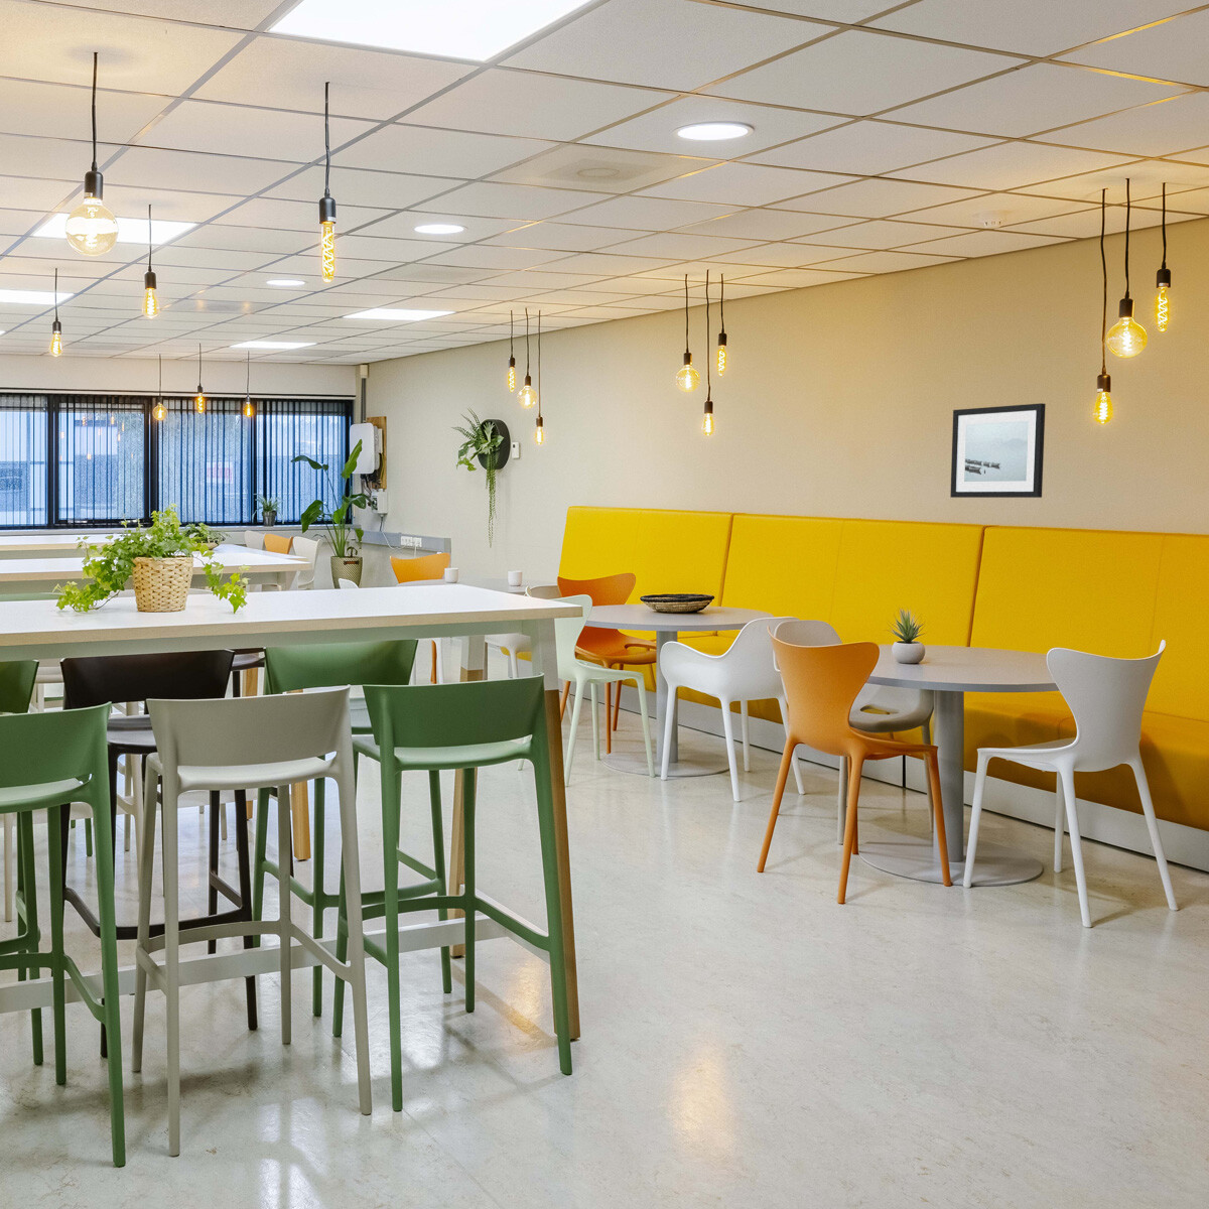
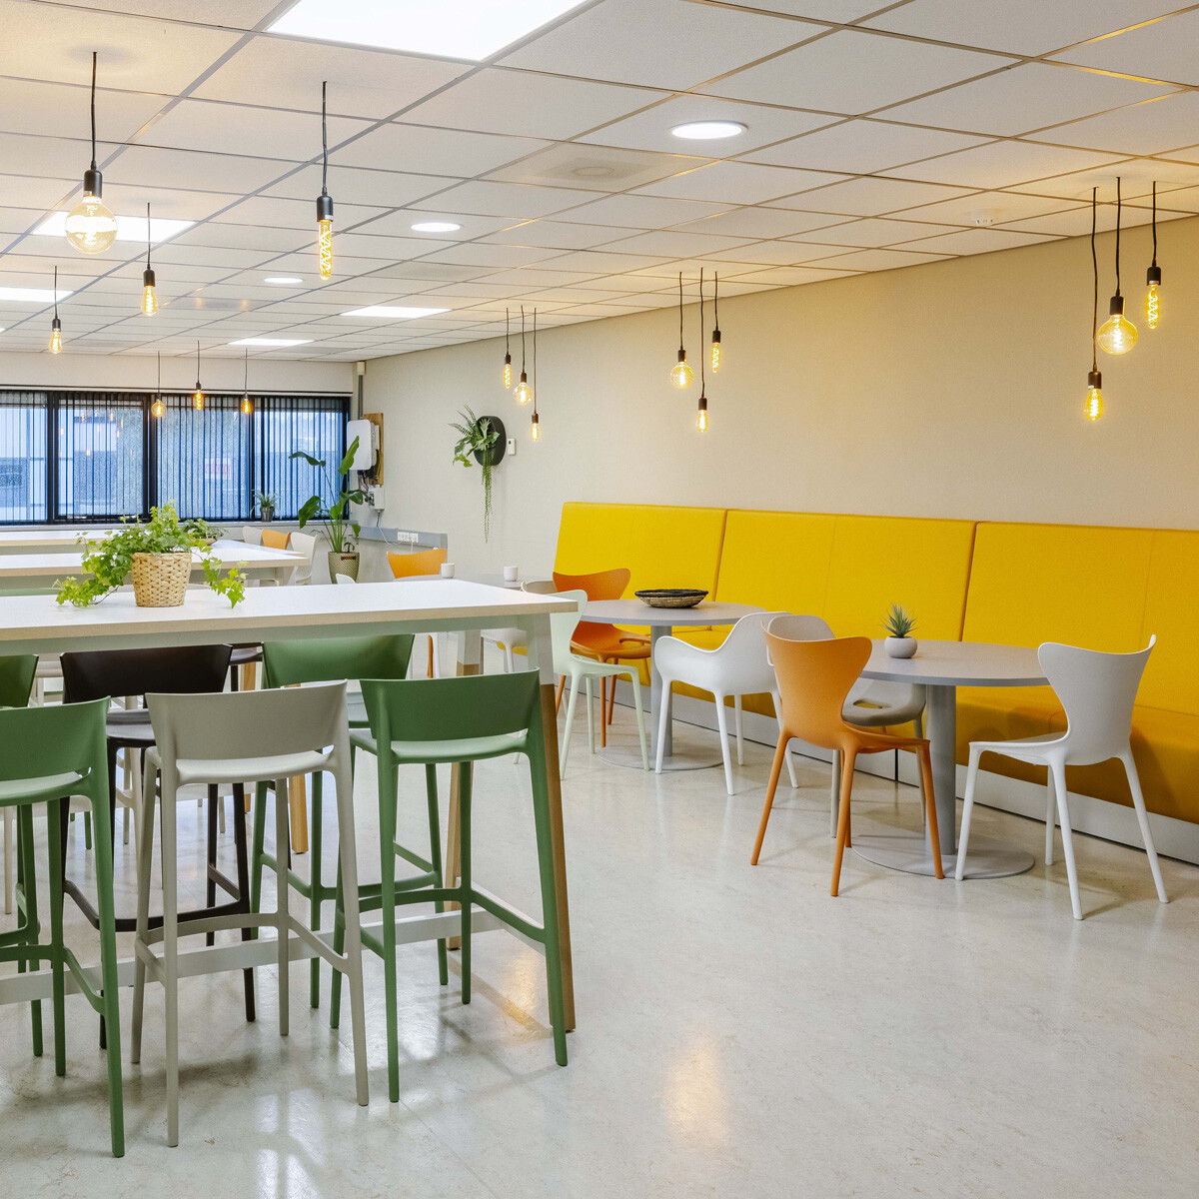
- wall art (995, 452)
